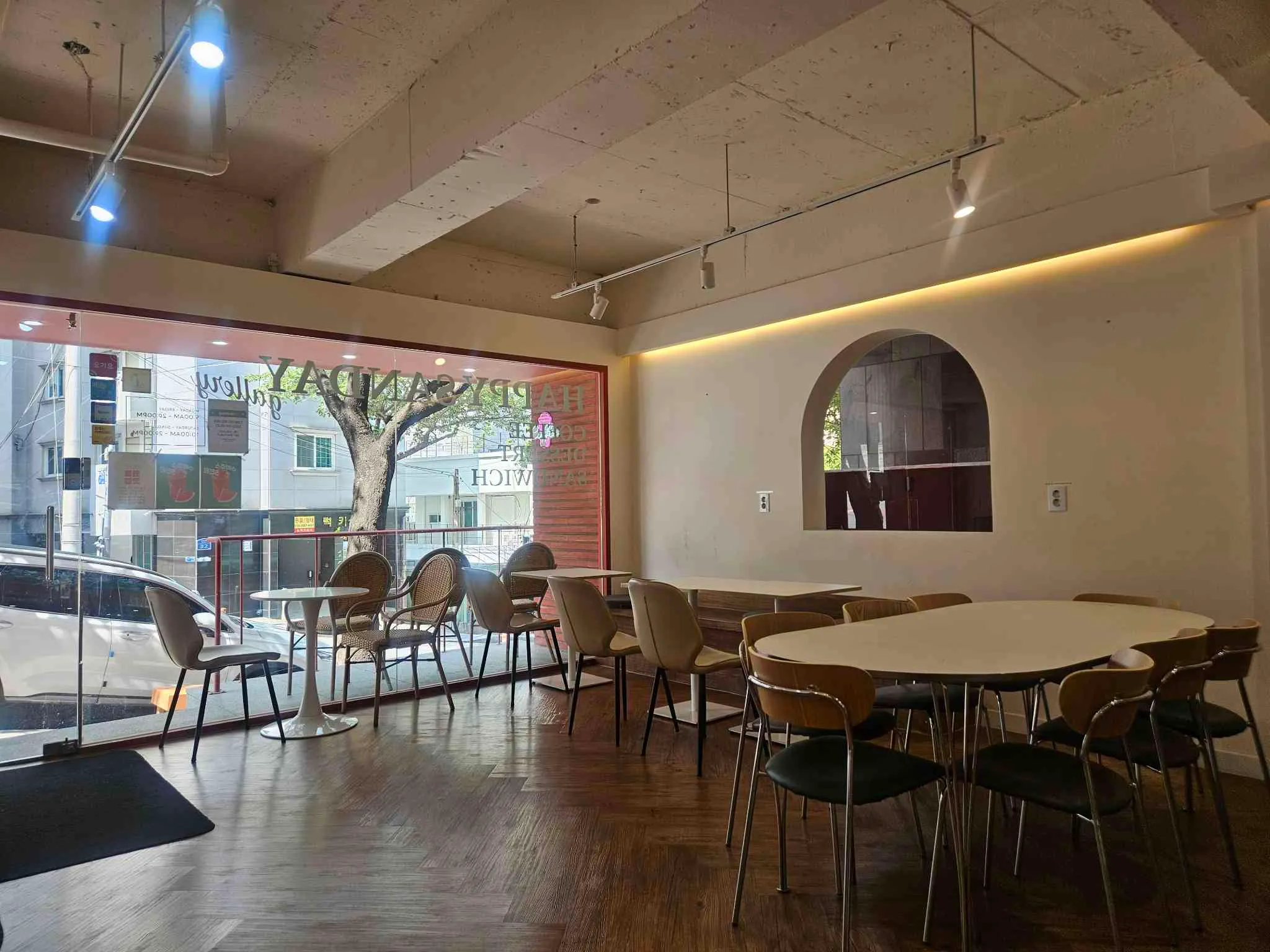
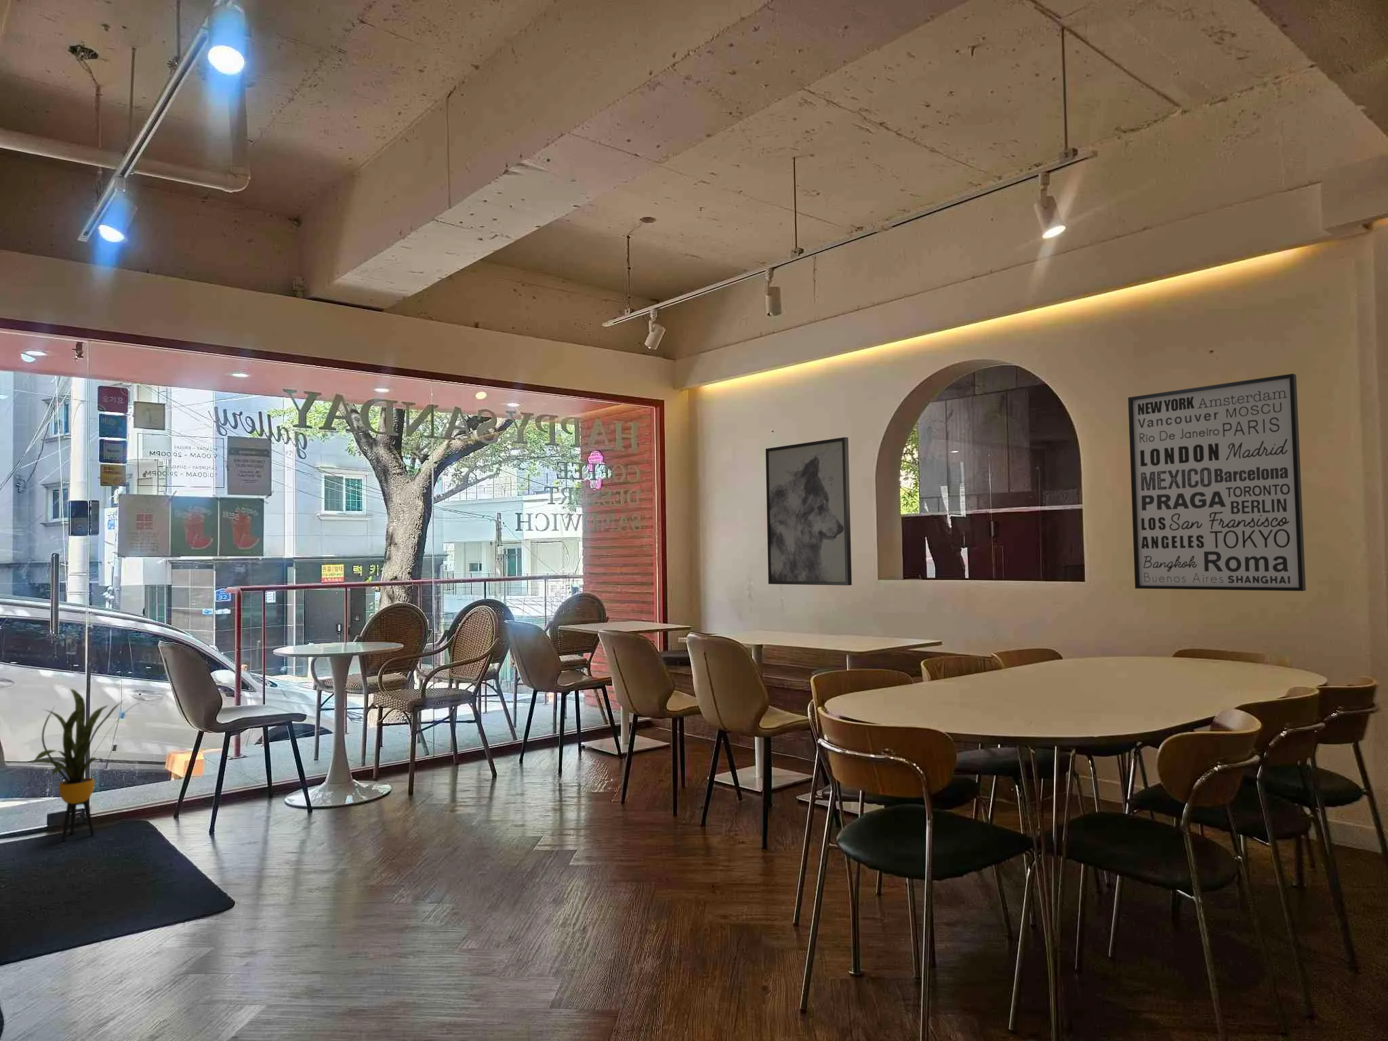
+ wall art (1211, 488)
+ house plant (83, 762)
+ wall art (807, 514)
